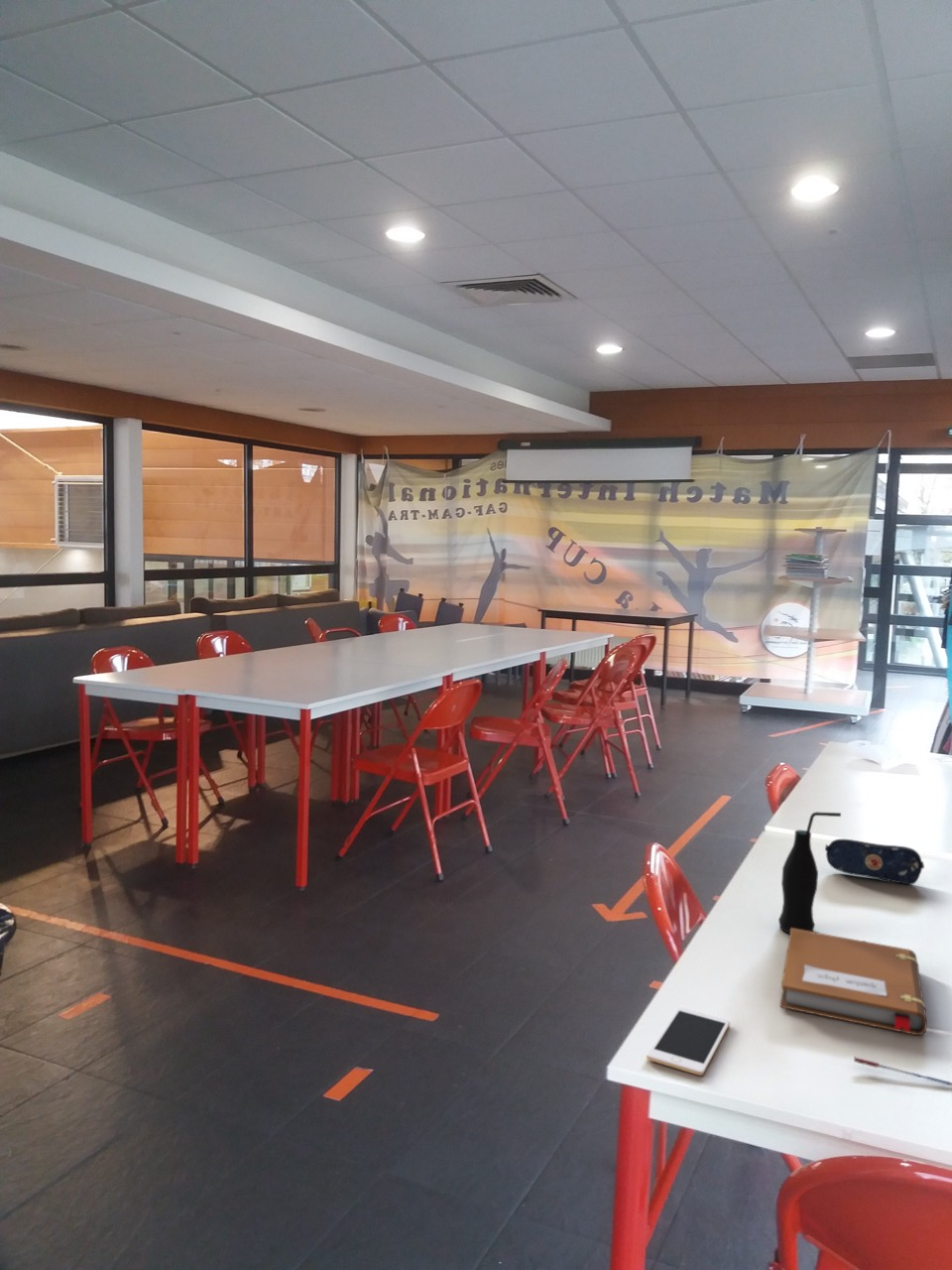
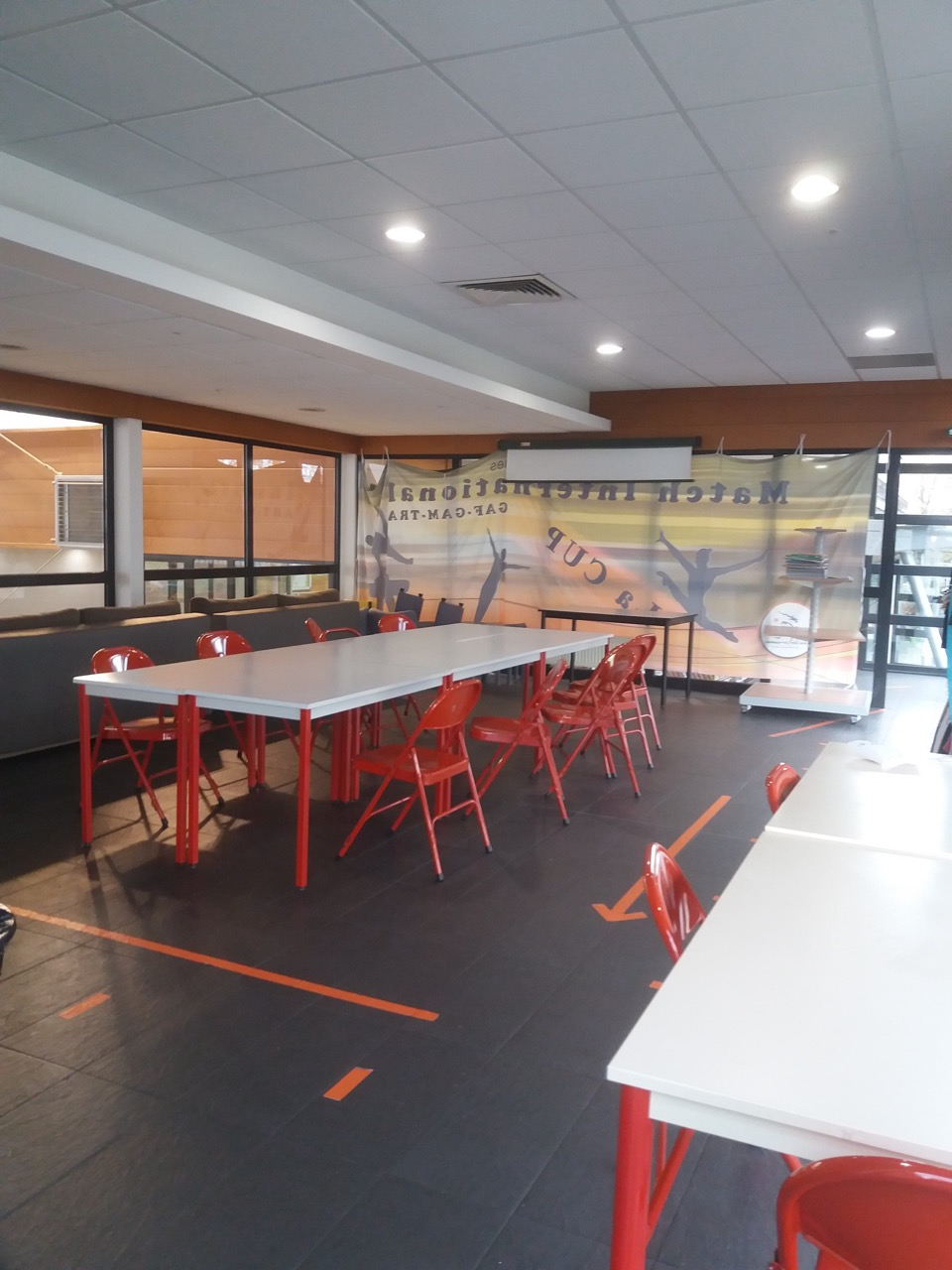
- bottle (808, 870)
- pencil case (873, 860)
- notebook (852, 978)
- pen (909, 1072)
- cell phone (689, 1038)
